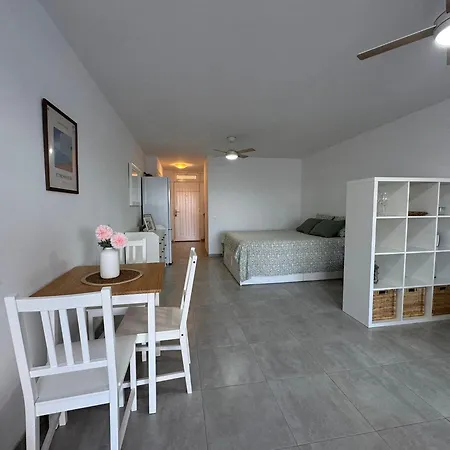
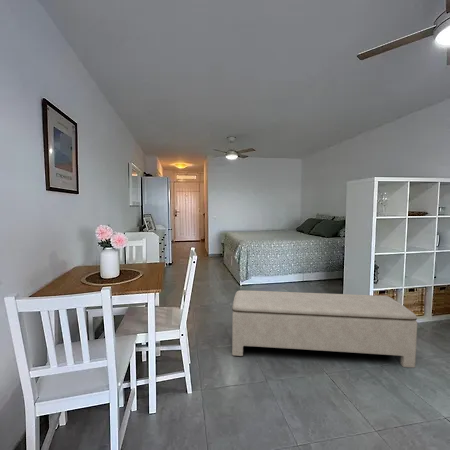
+ bench (315, 323)
